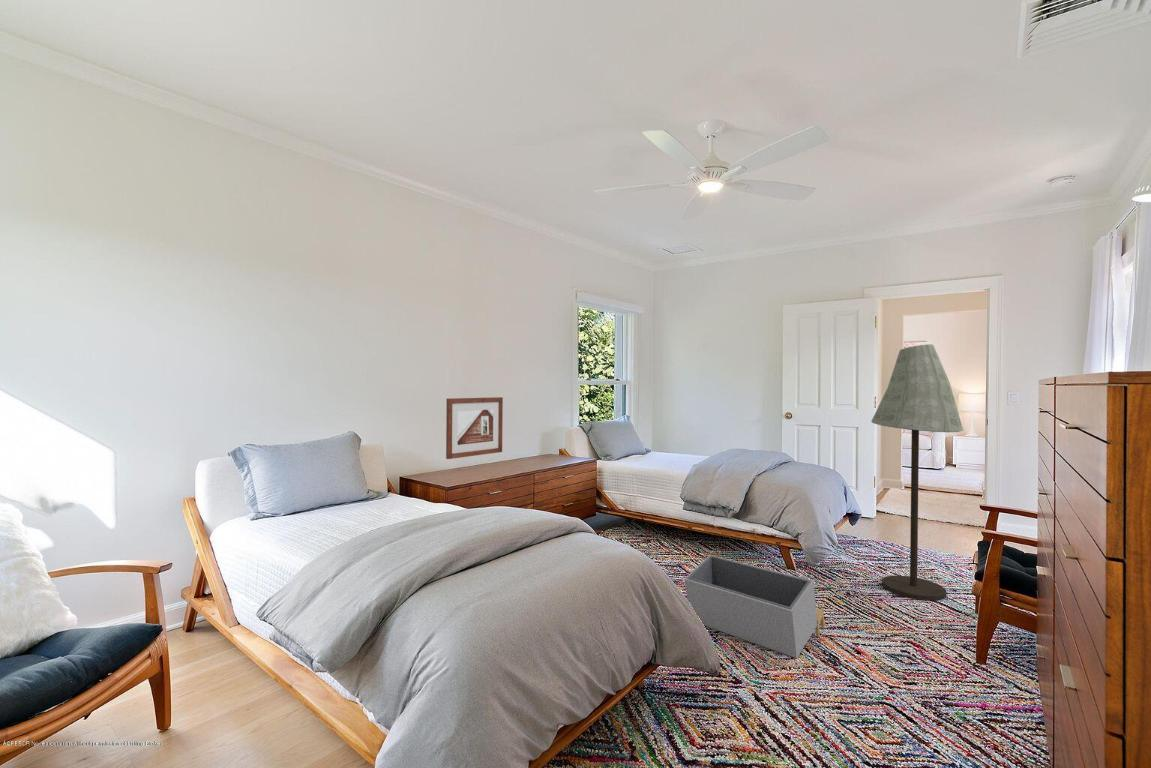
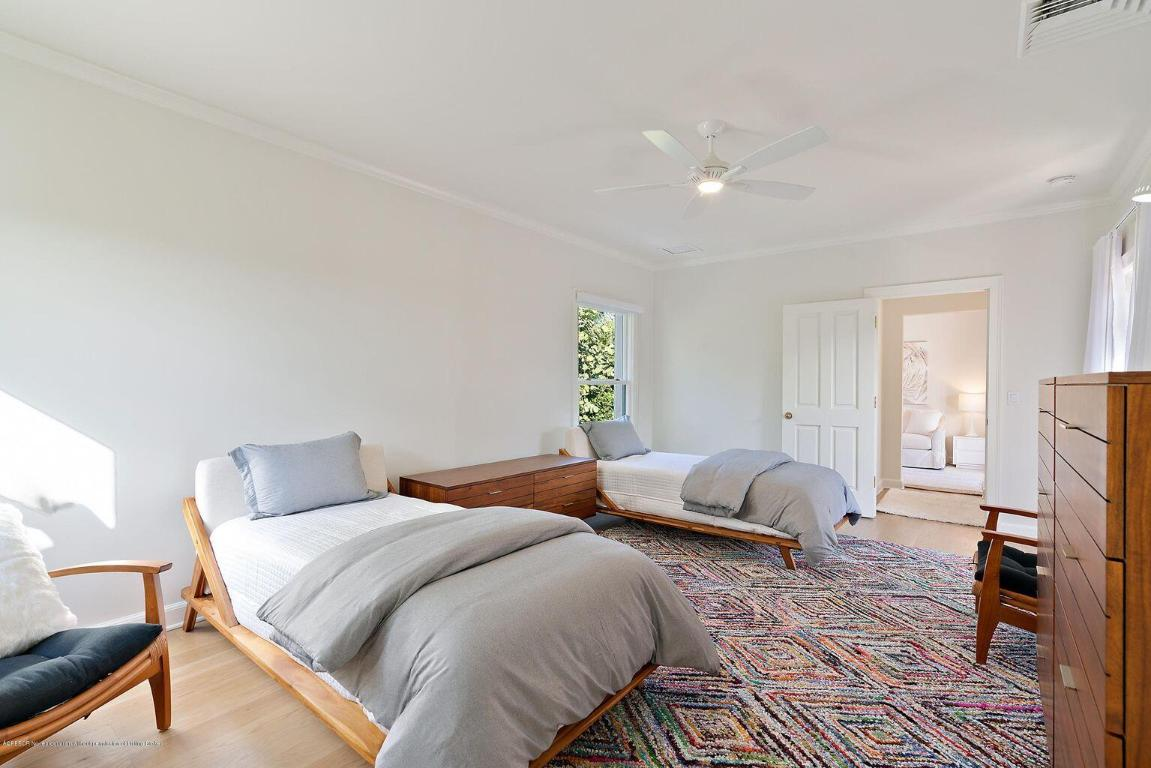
- floor lamp (914, 467)
- storage bin (753, 598)
- picture frame (475, 426)
